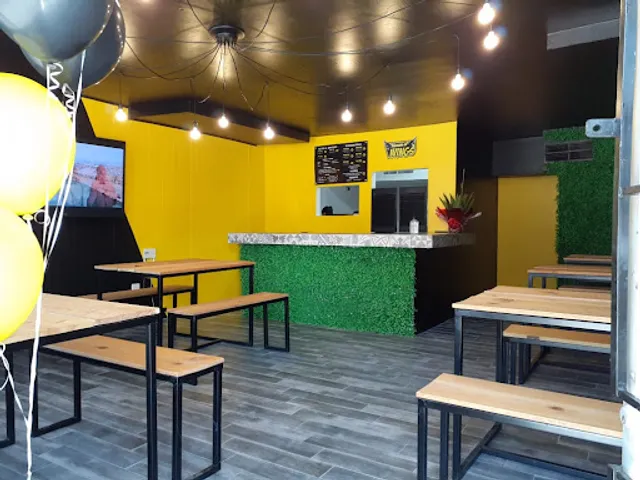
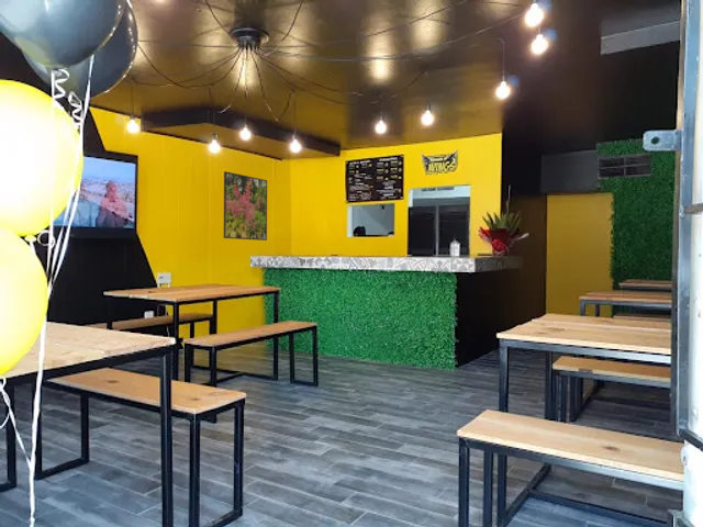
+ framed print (246, 208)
